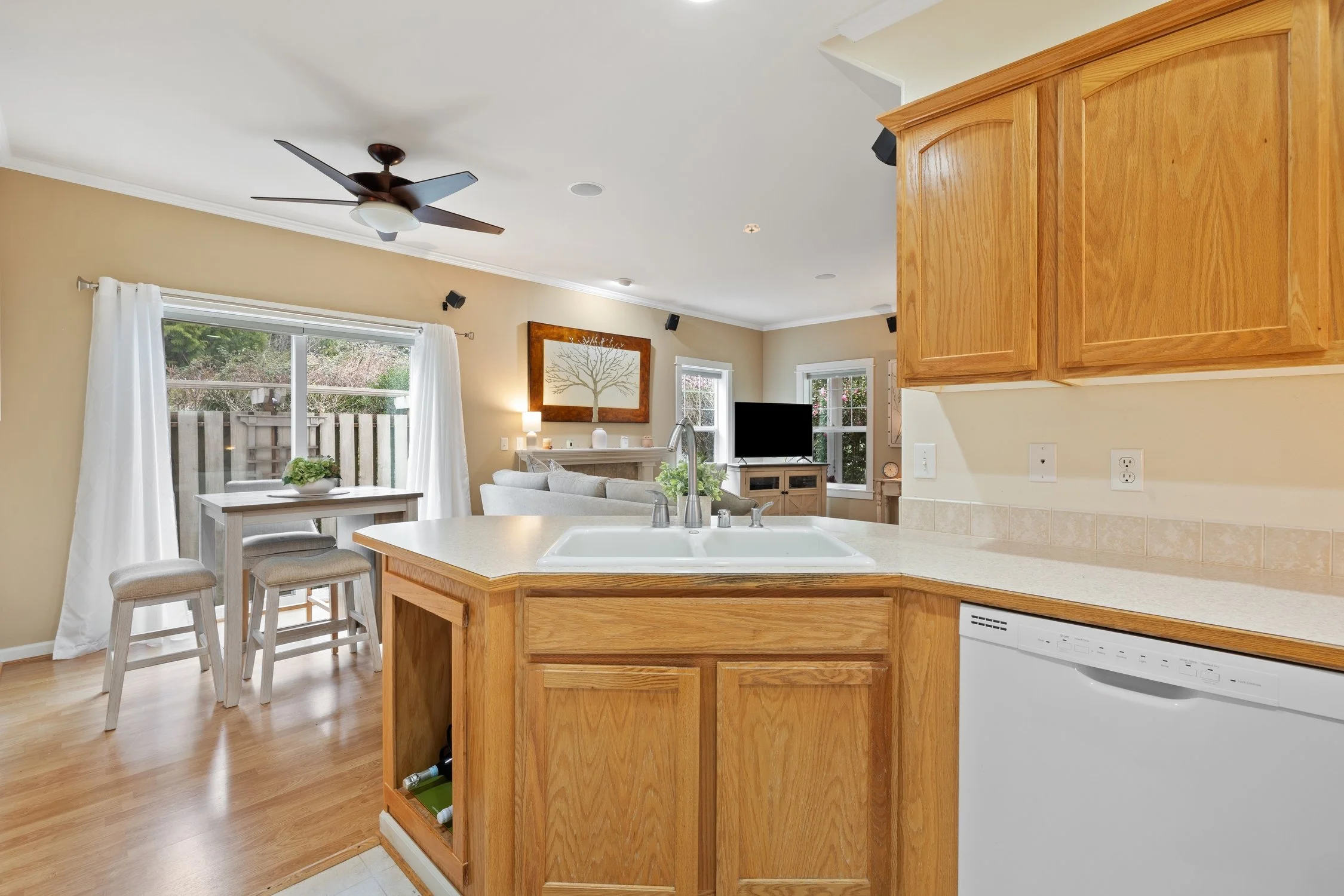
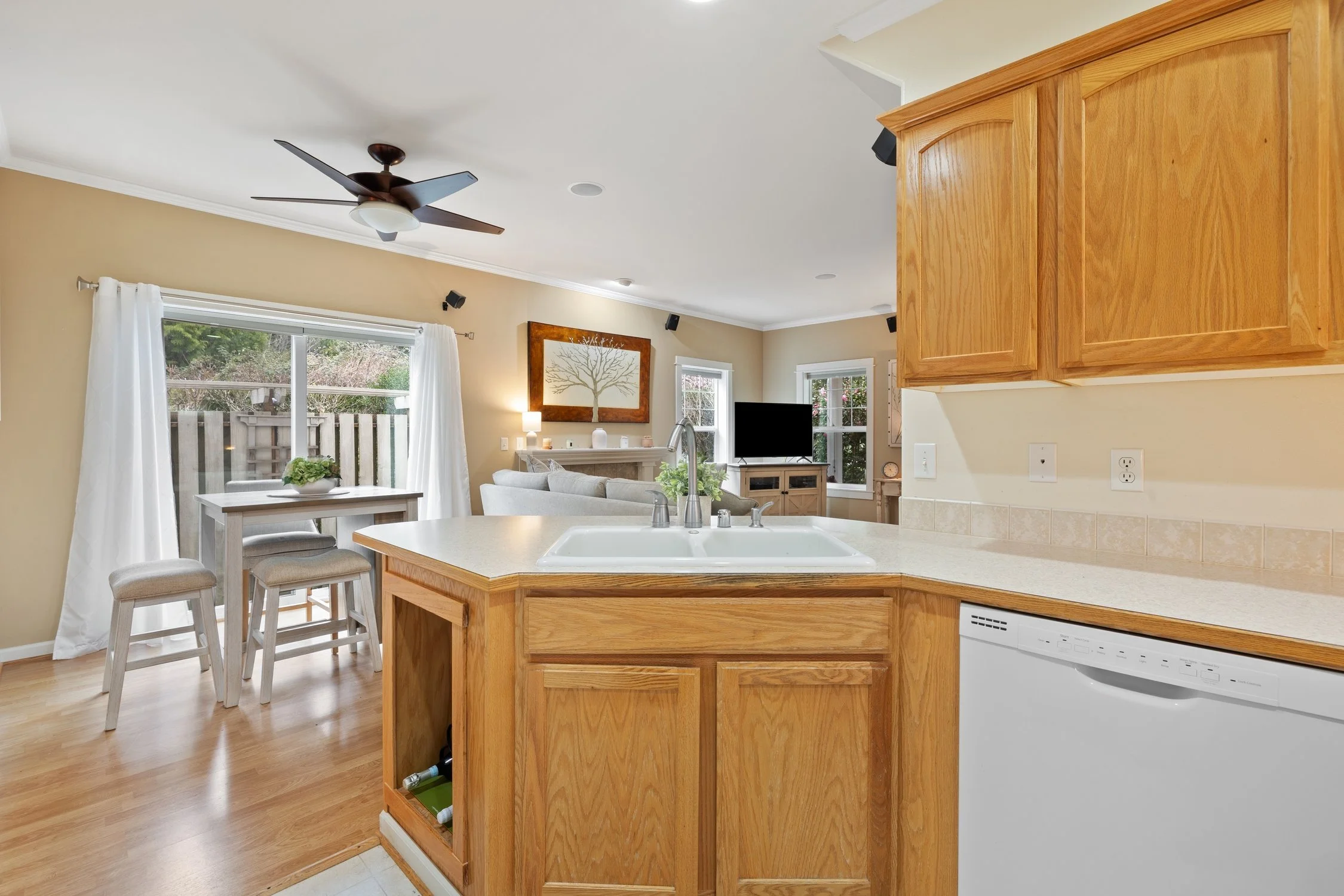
- smoke detector (751, 228)
